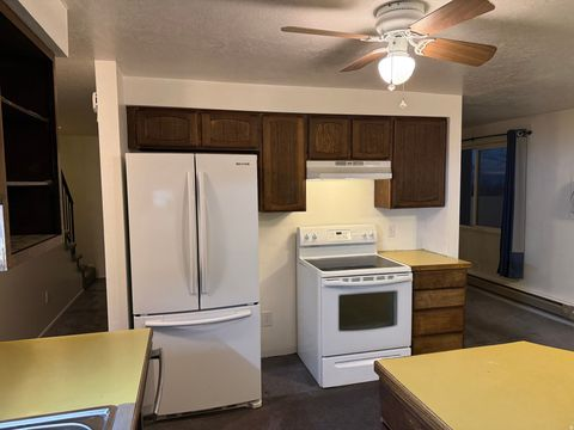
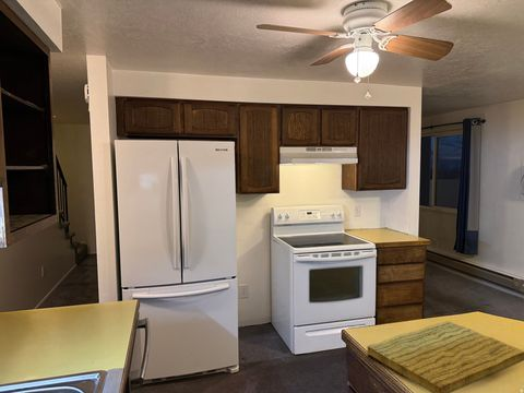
+ cutting board (444, 350)
